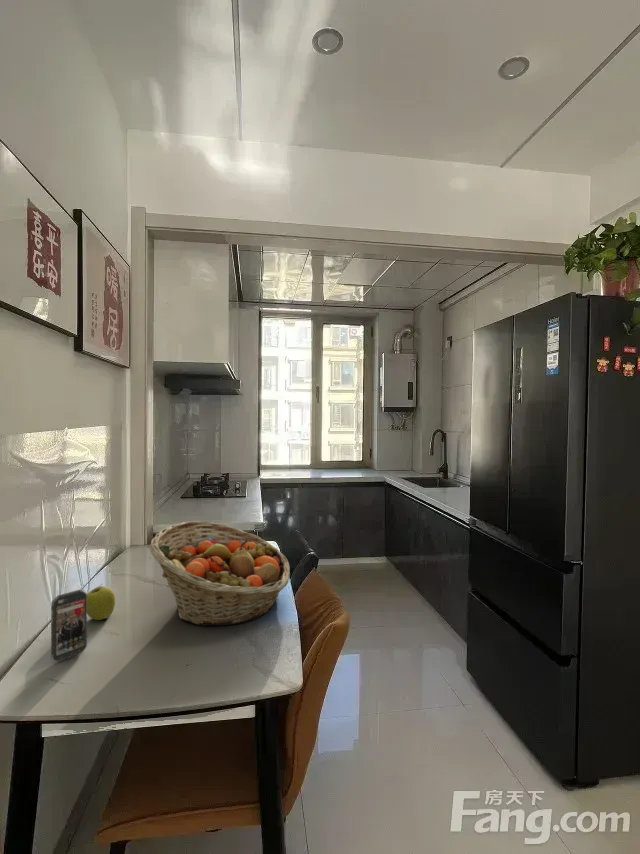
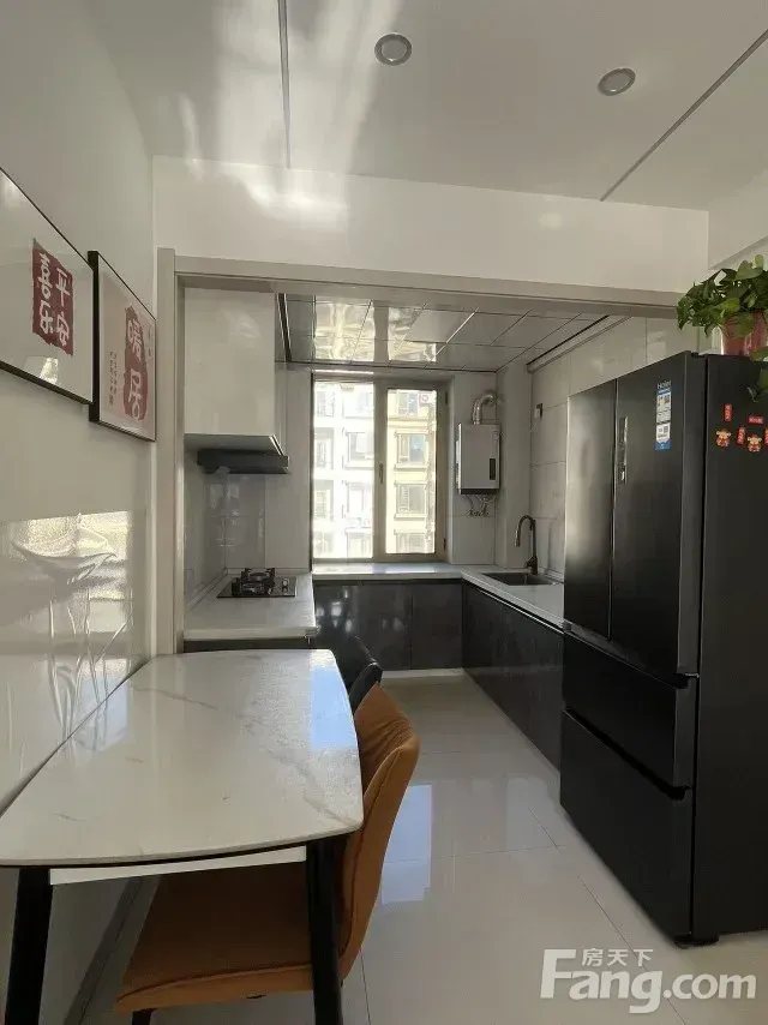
- fruit basket (223, 566)
- smartphone (69, 624)
- apple (99, 600)
